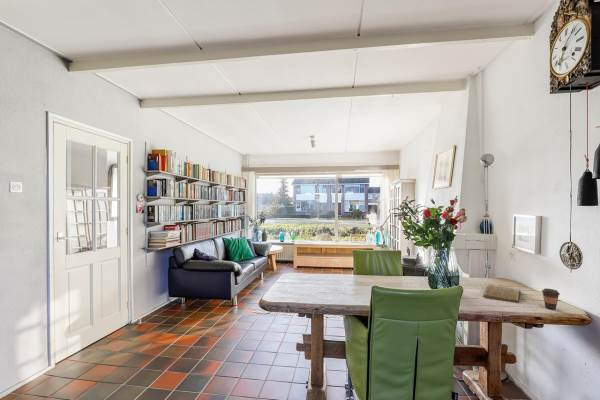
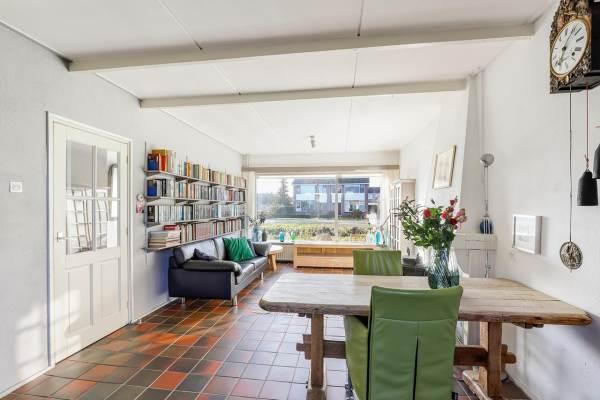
- book (502, 291)
- coffee cup (550, 299)
